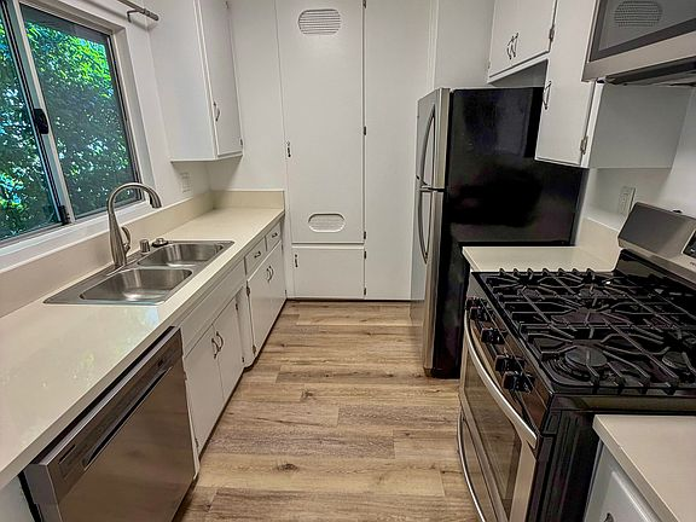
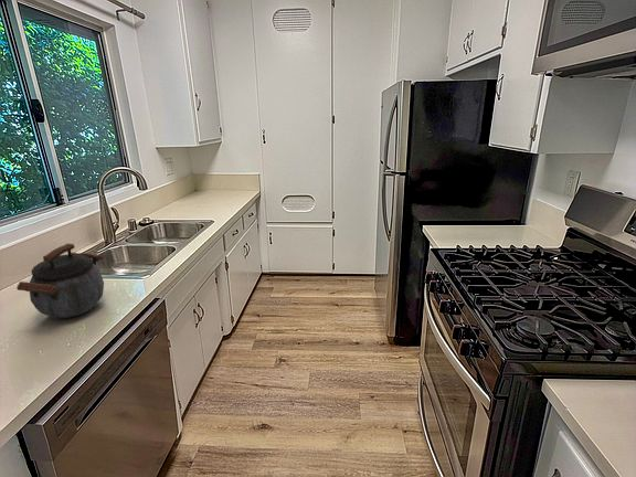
+ kettle (64, 279)
